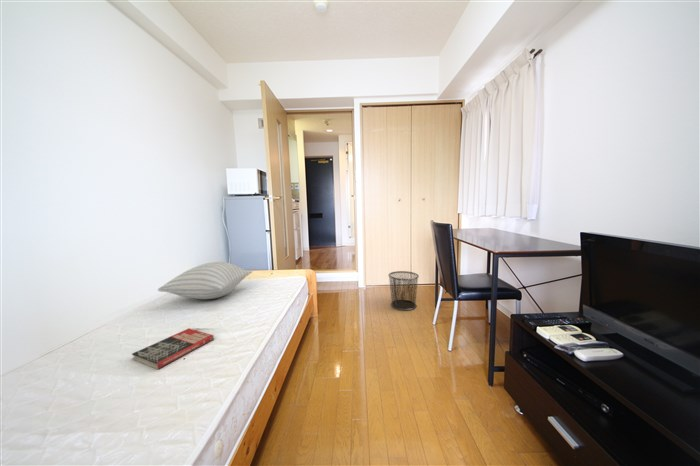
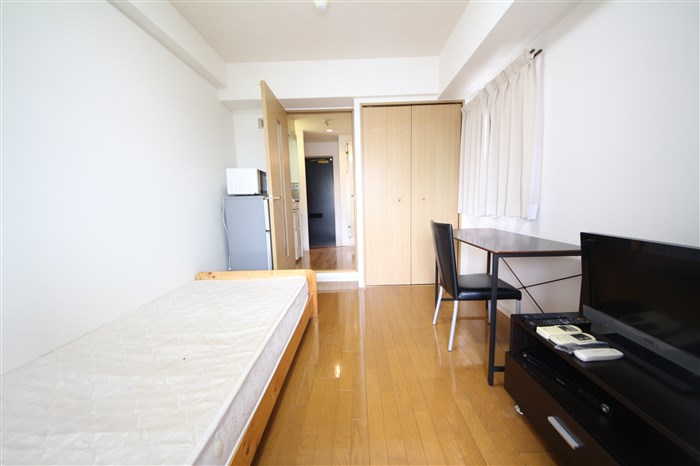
- pillow (210, 279)
- trash can (403, 290)
- book (175, 346)
